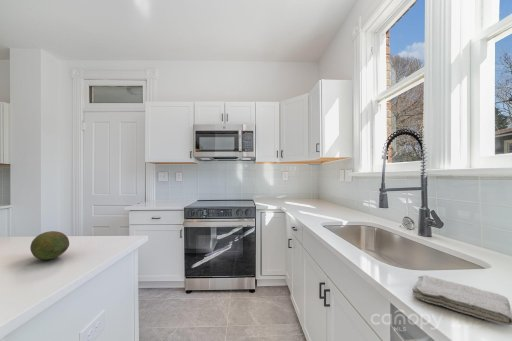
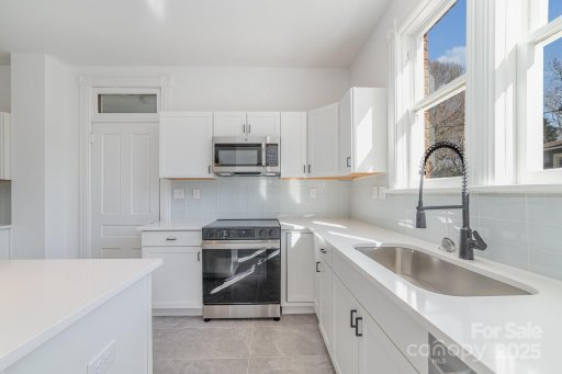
- fruit (50, 245)
- washcloth (458, 295)
